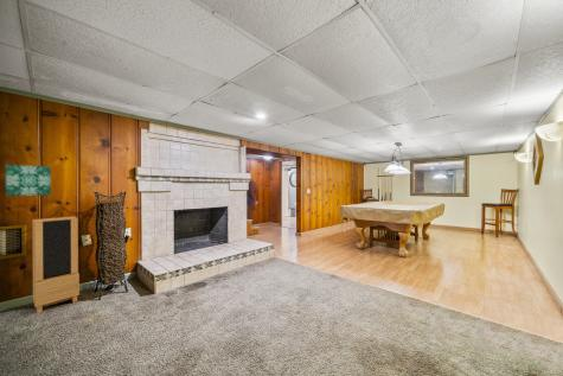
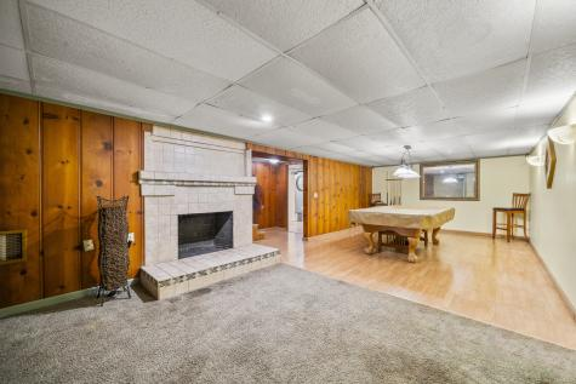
- storage cabinet (56, 261)
- wall art (28, 180)
